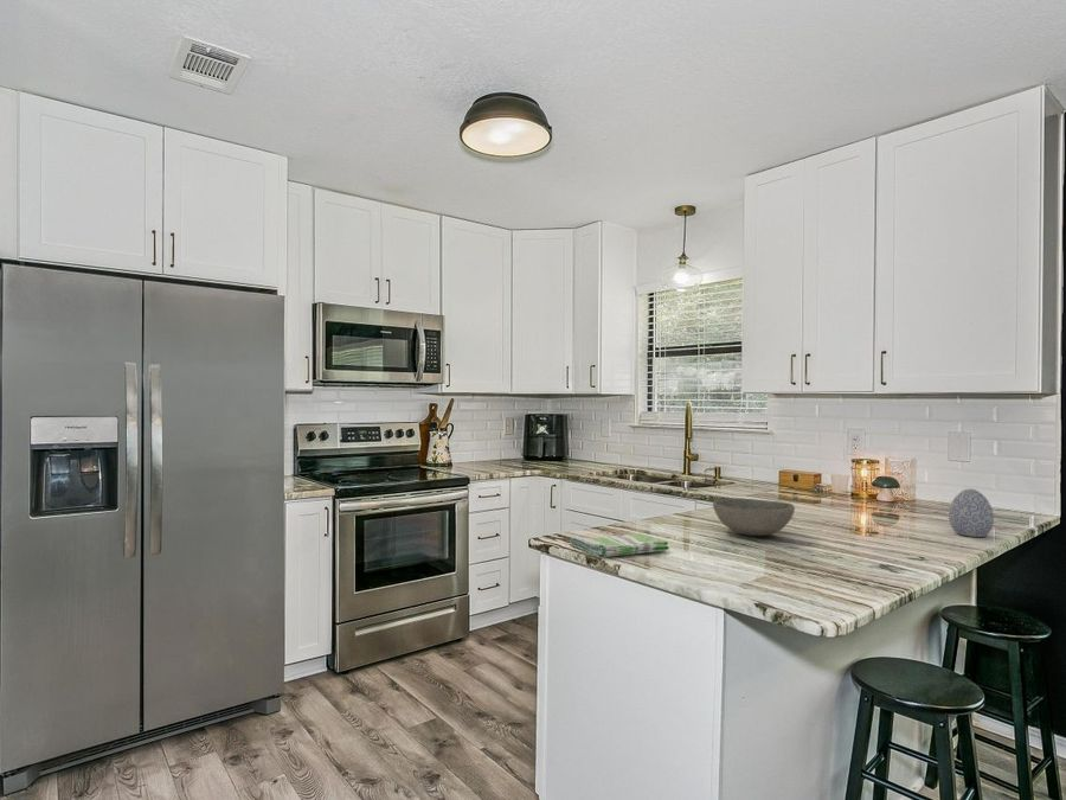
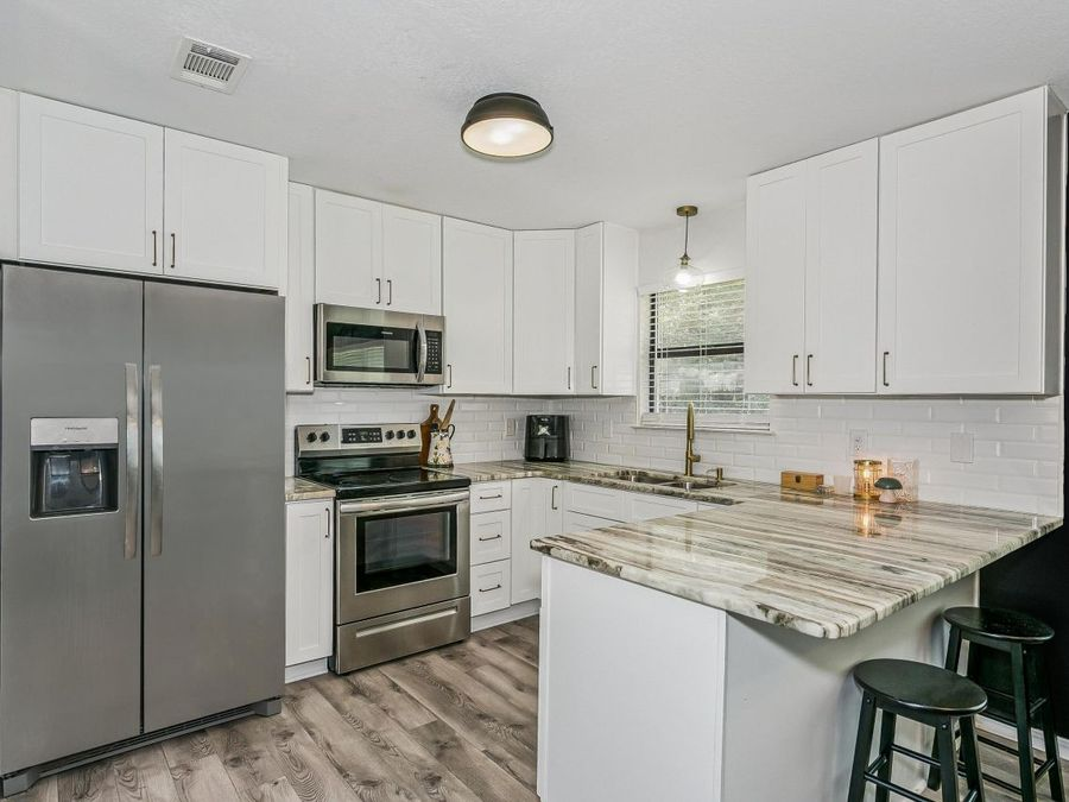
- dish towel (618, 542)
- bowl (752, 518)
- decorative egg (970, 511)
